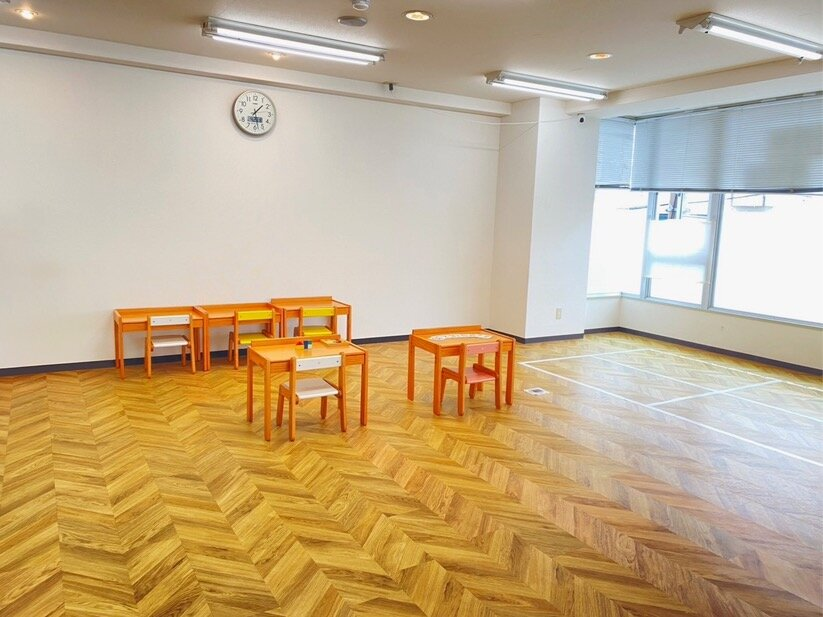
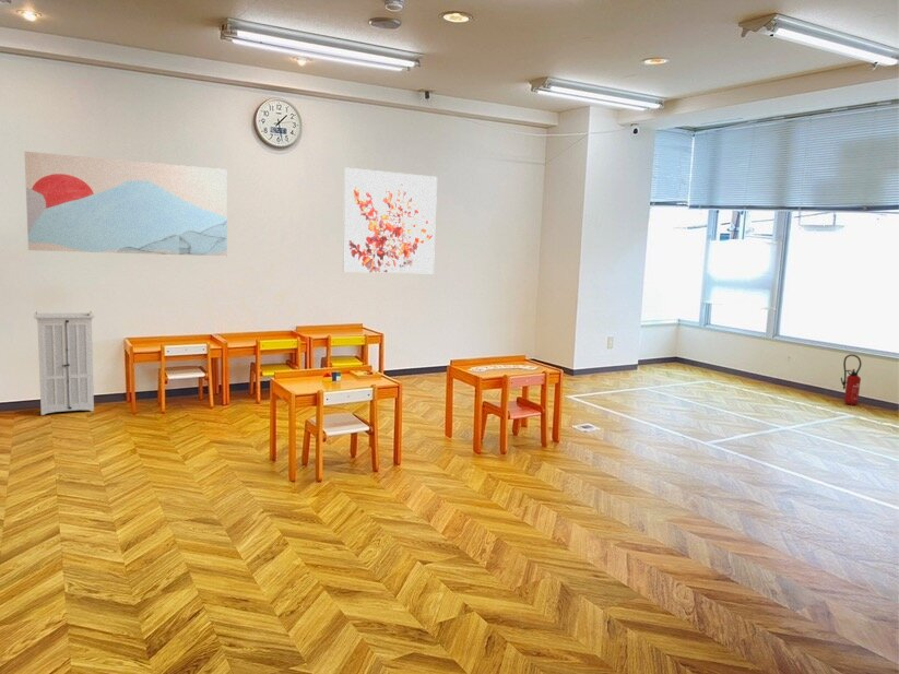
+ wall art (390, 223)
+ storage cabinet (66, 362)
+ fire extinguisher (851, 379)
+ wall art (132, 208)
